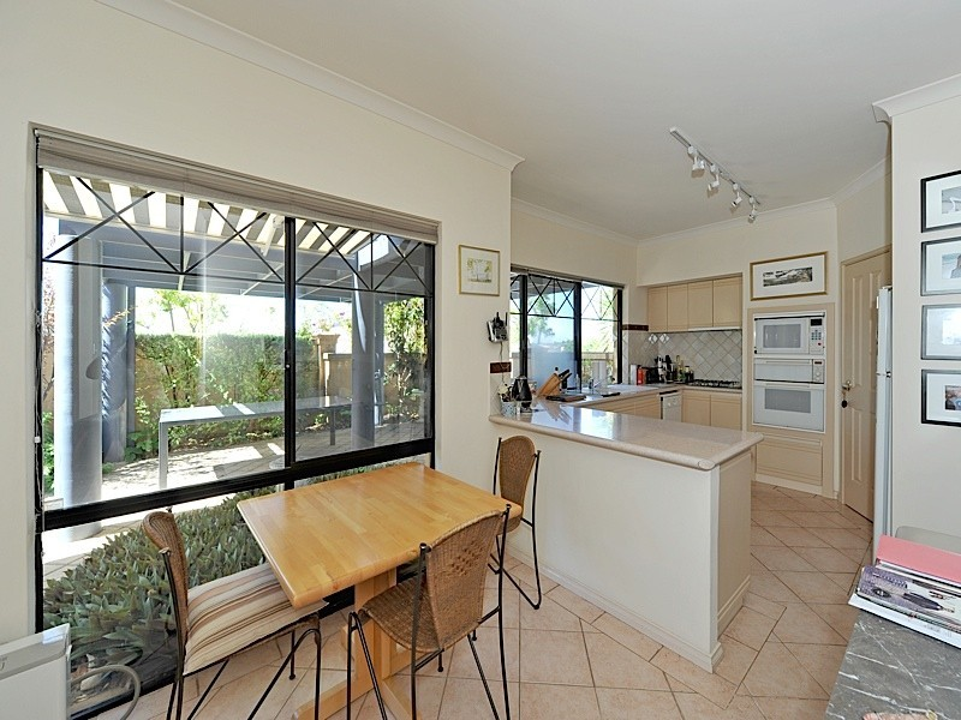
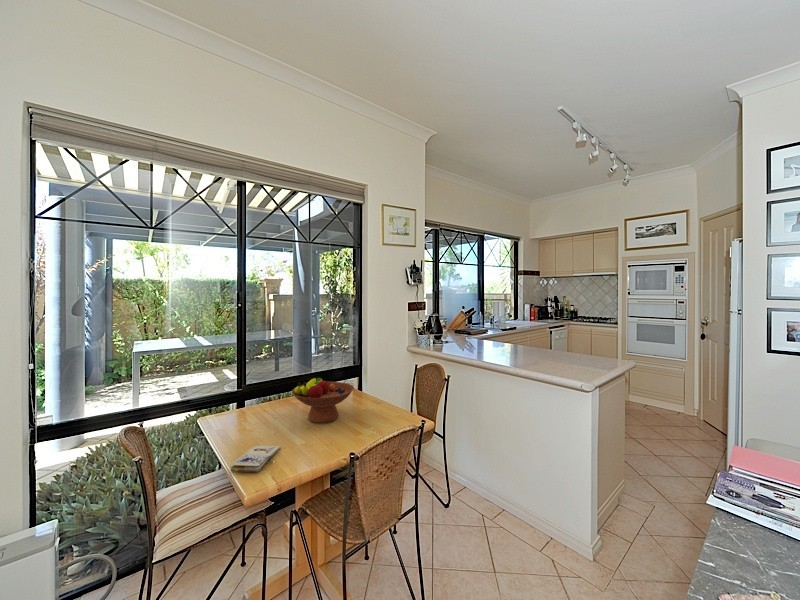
+ fruit bowl (323, 397)
+ paperback book (256, 457)
